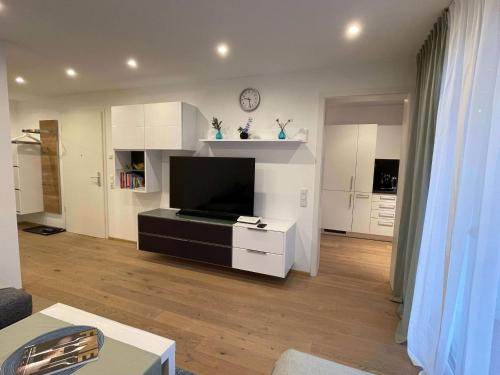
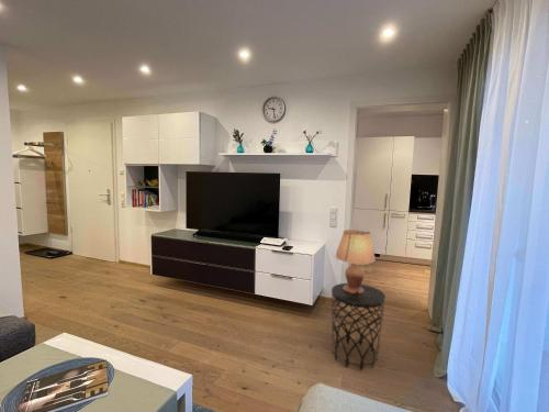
+ side table (356, 324)
+ lamp (354, 260)
